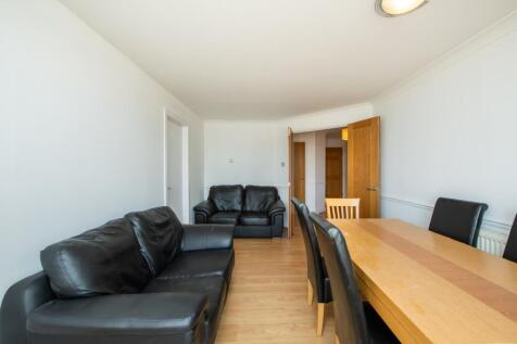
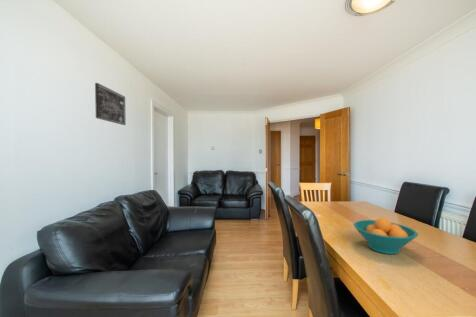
+ wall art (111, 106)
+ fruit bowl (383, 233)
